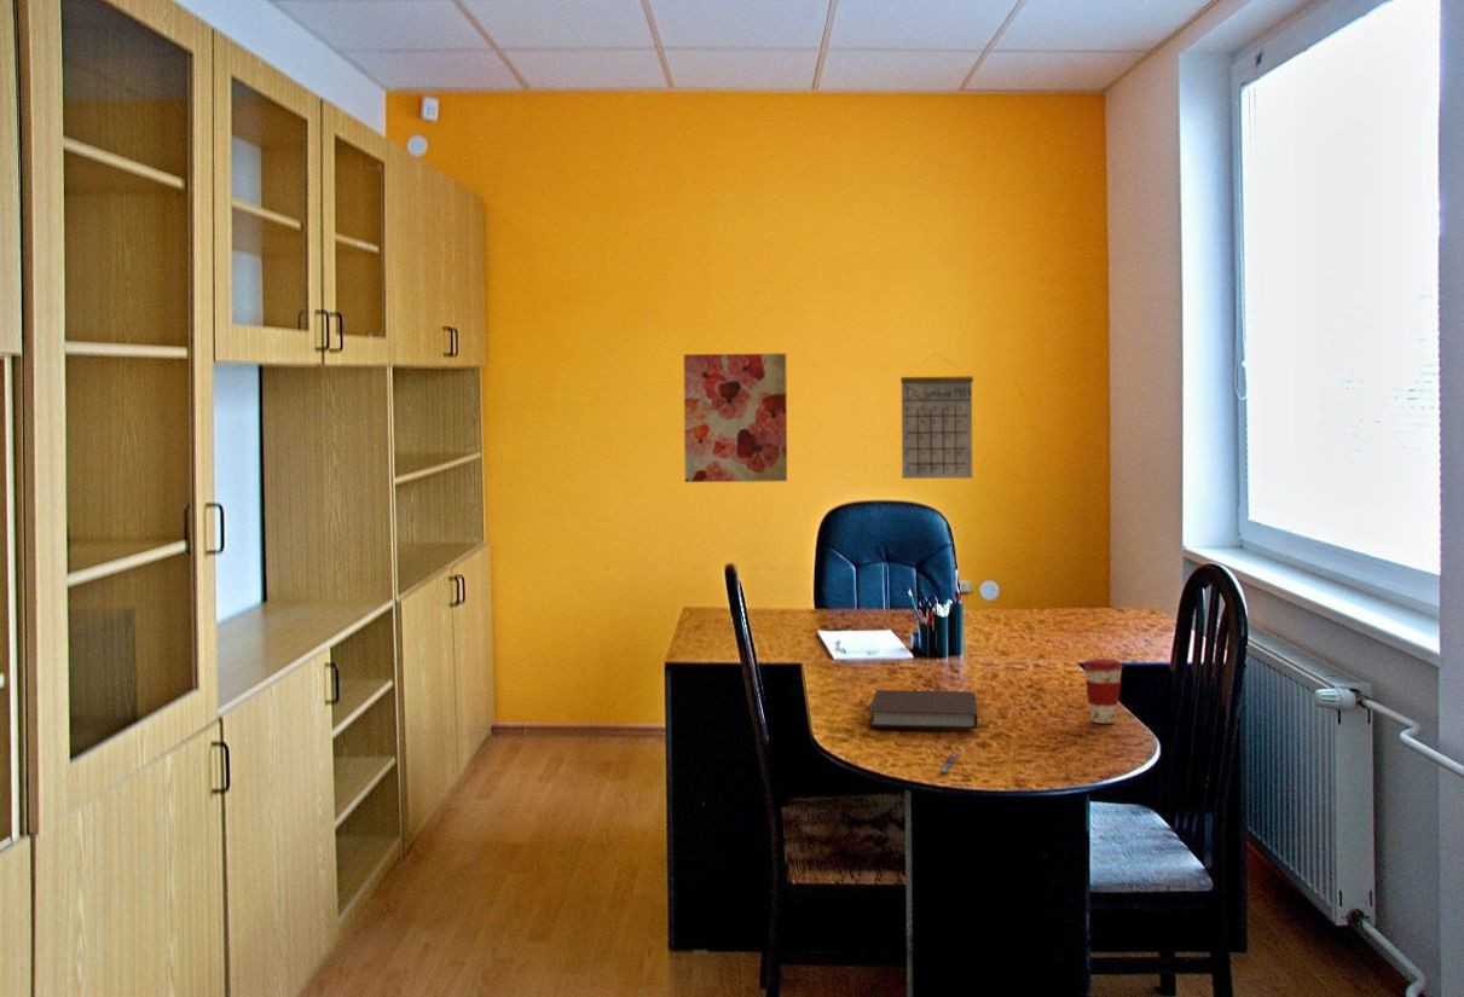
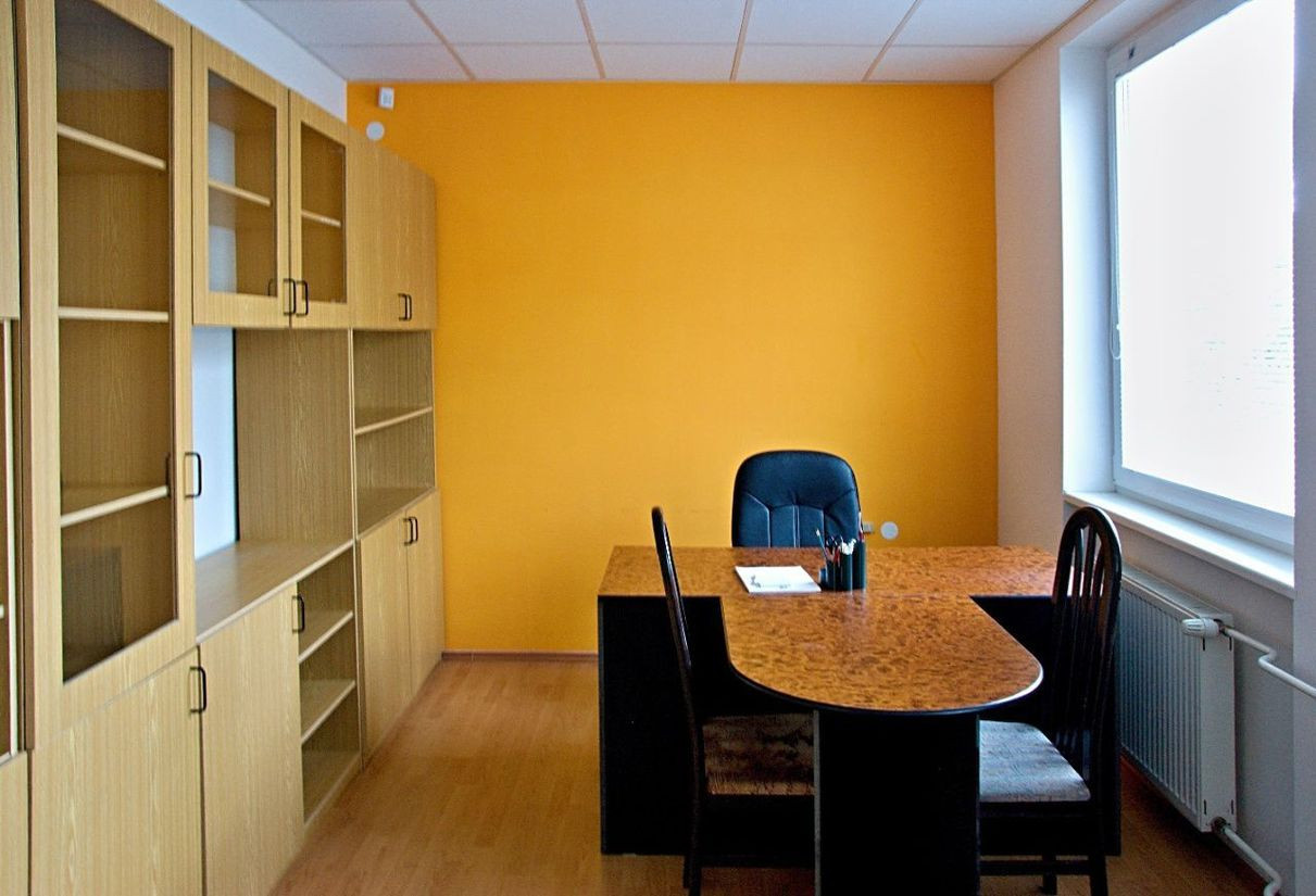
- pen (949, 760)
- wall art (735, 417)
- notebook (924, 708)
- coffee cup (1103, 690)
- calendar (937, 415)
